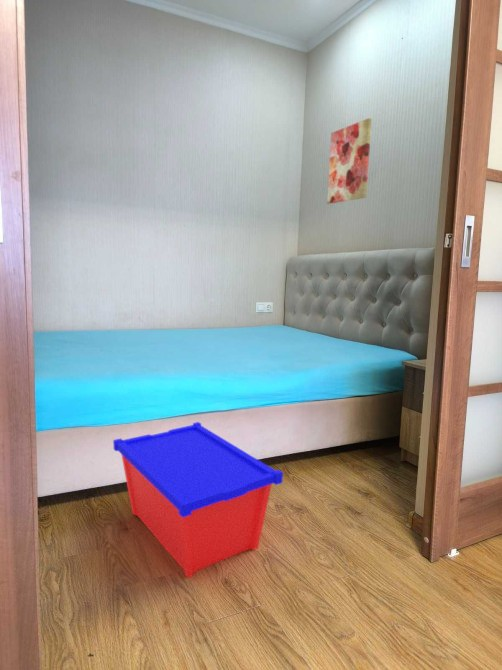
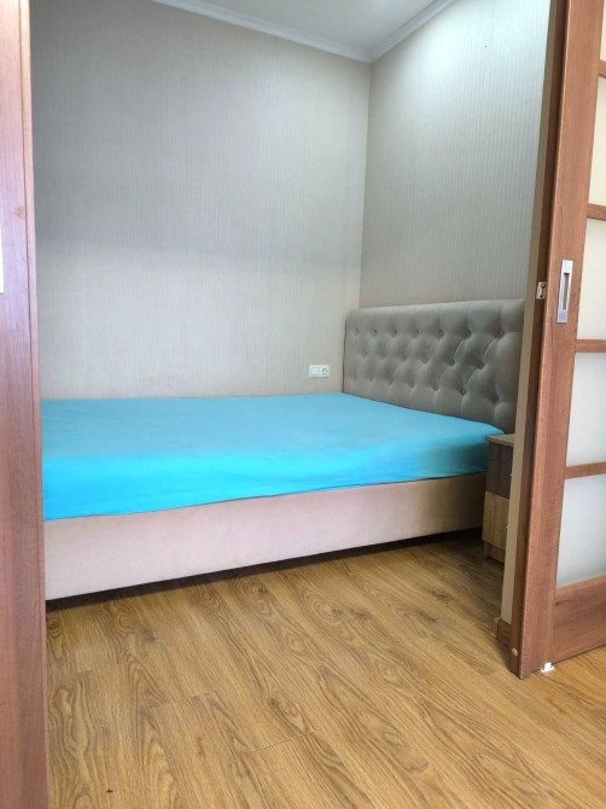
- storage bin (191, 492)
- wall art (348, 164)
